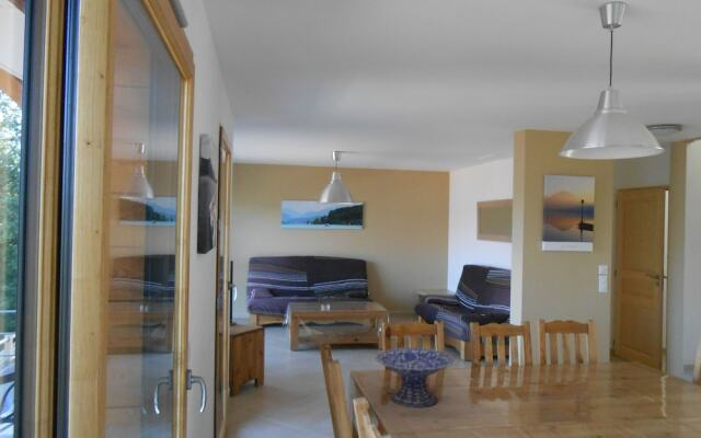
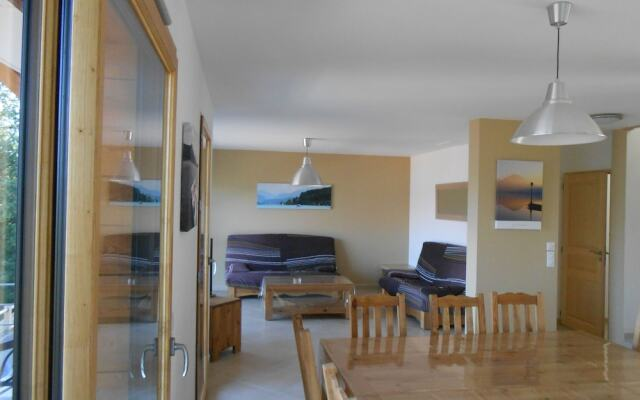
- decorative bowl (413, 378)
